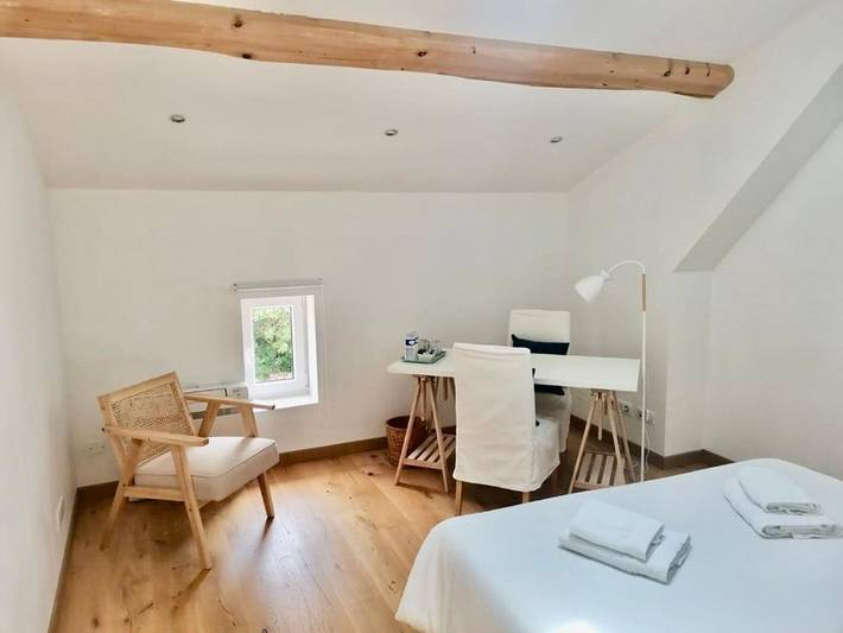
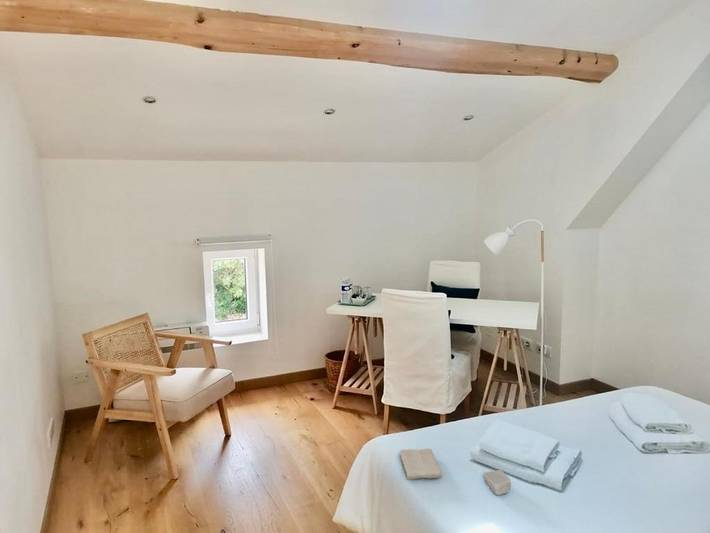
+ washcloth (419, 462)
+ soap bar (497, 480)
